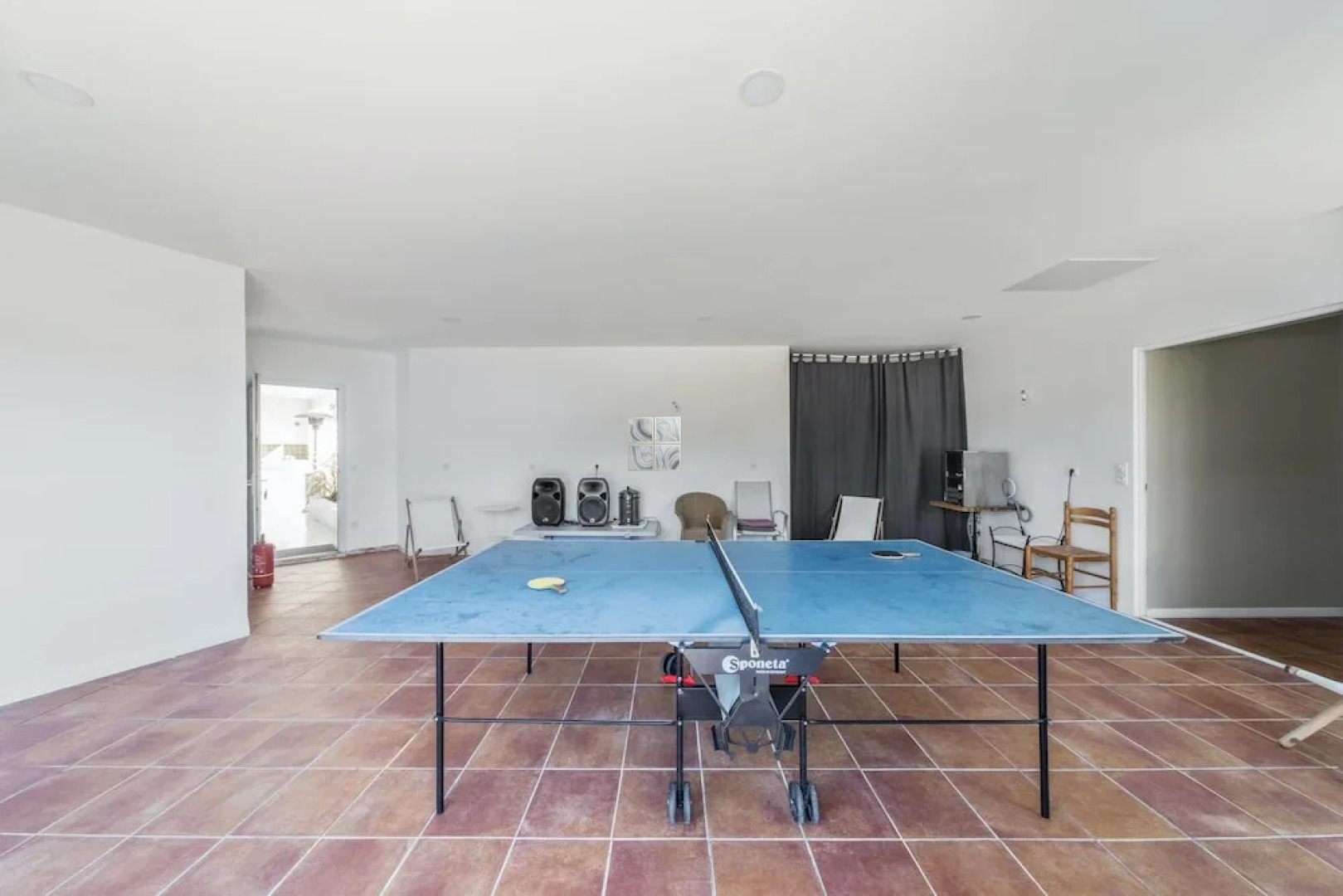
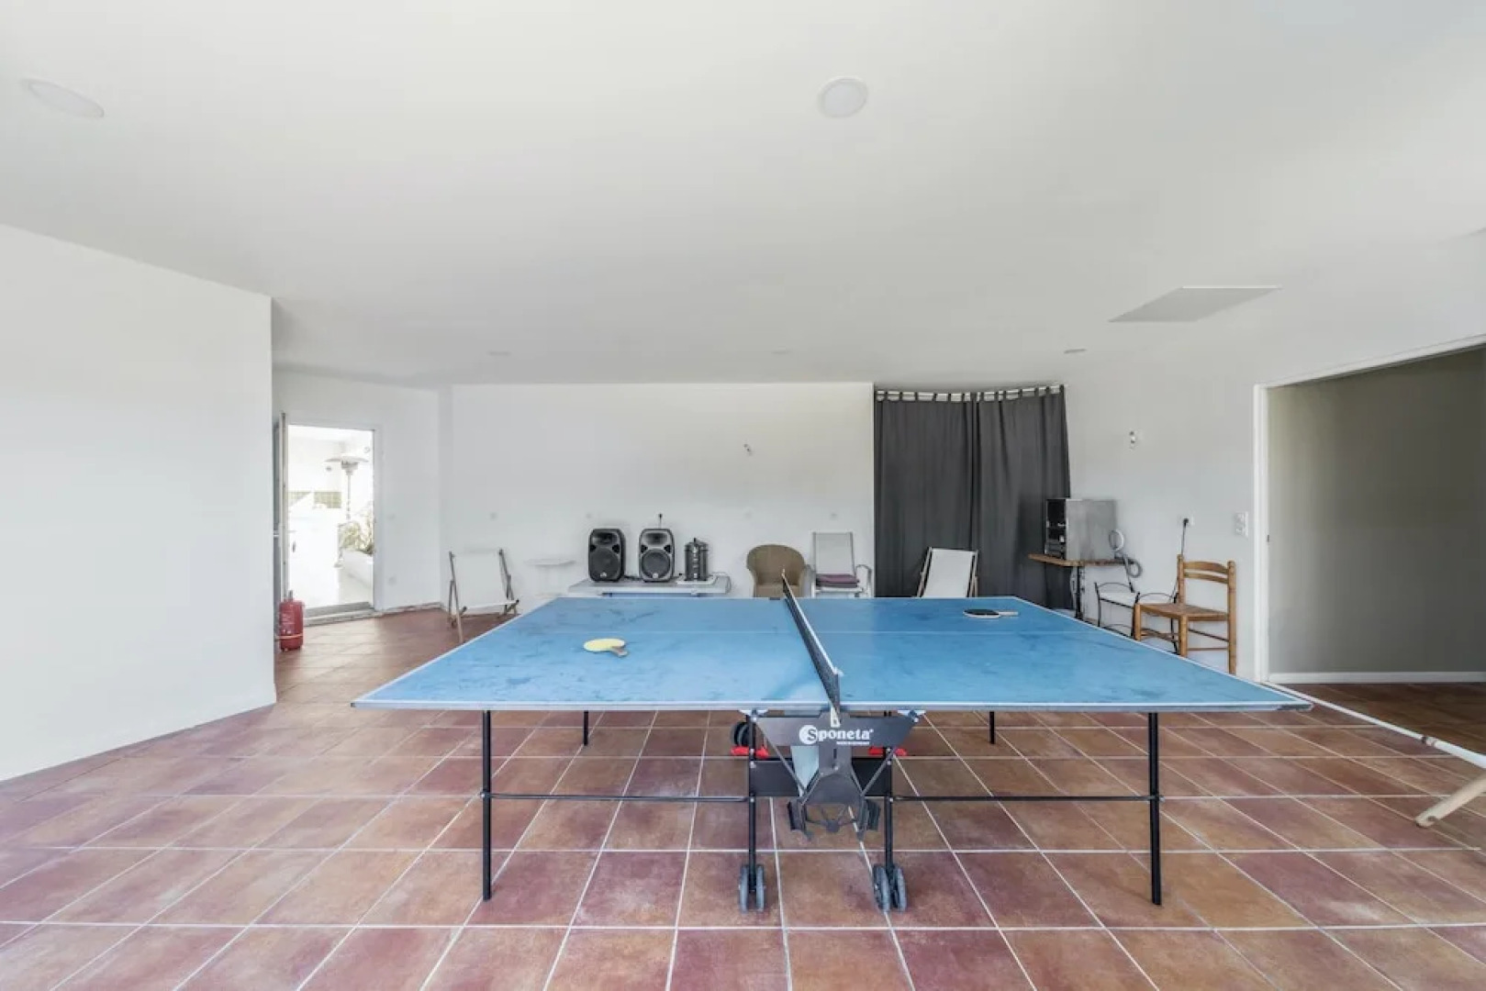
- wall art (653, 445)
